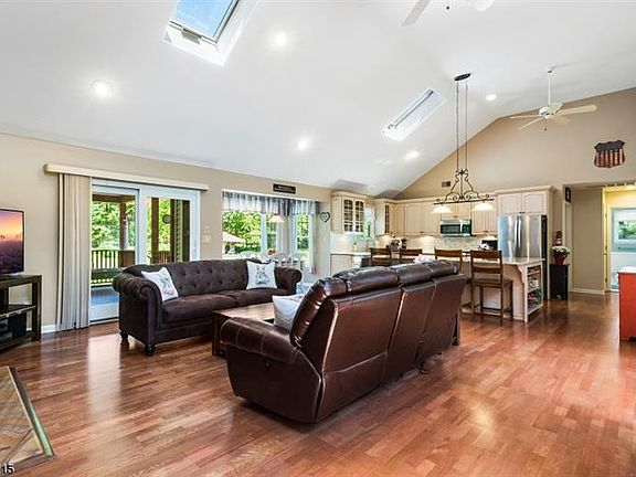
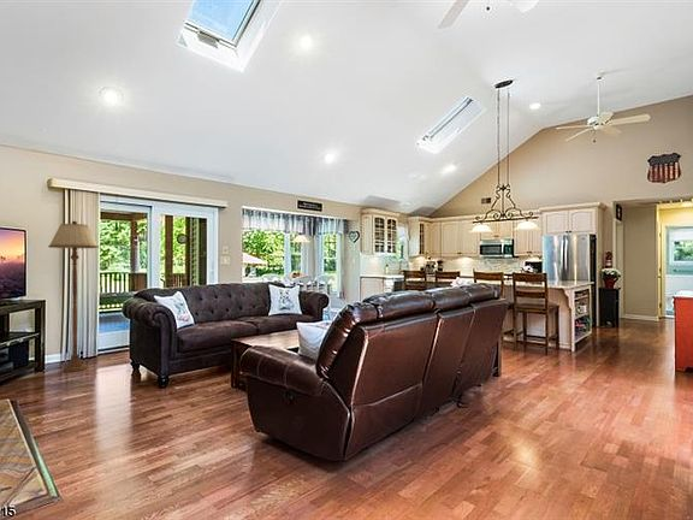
+ floor lamp (75, 295)
